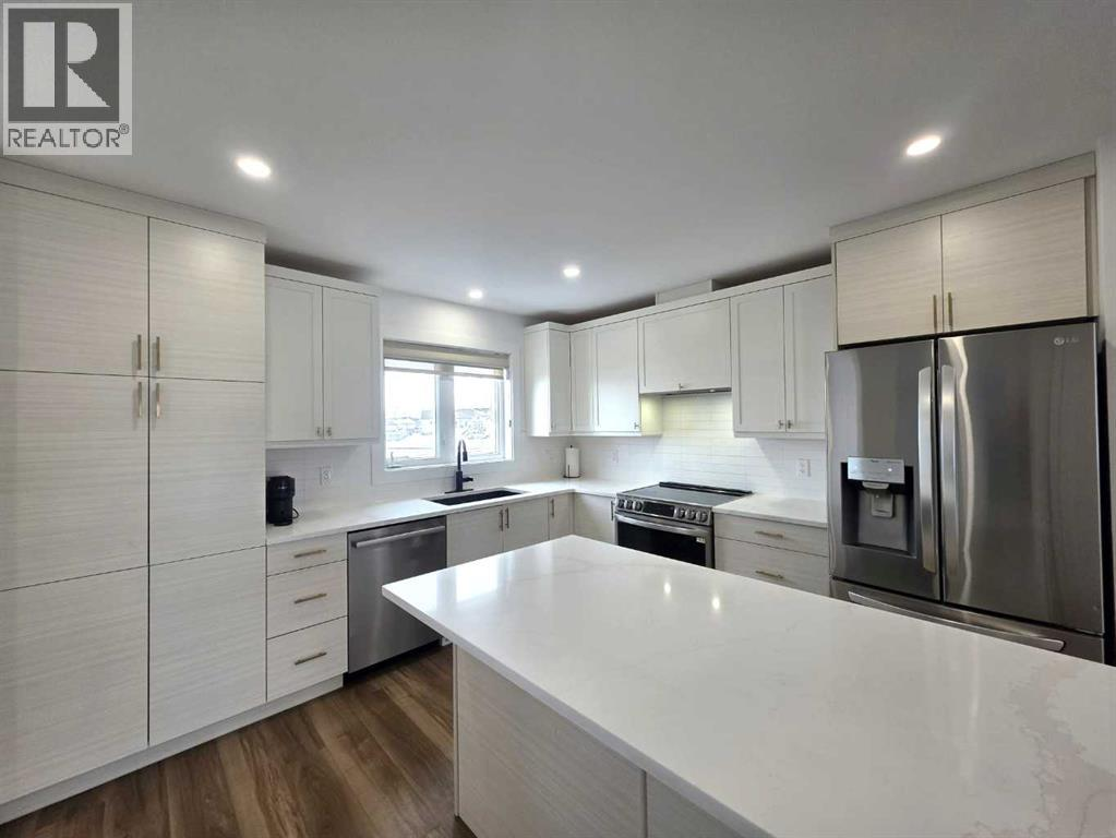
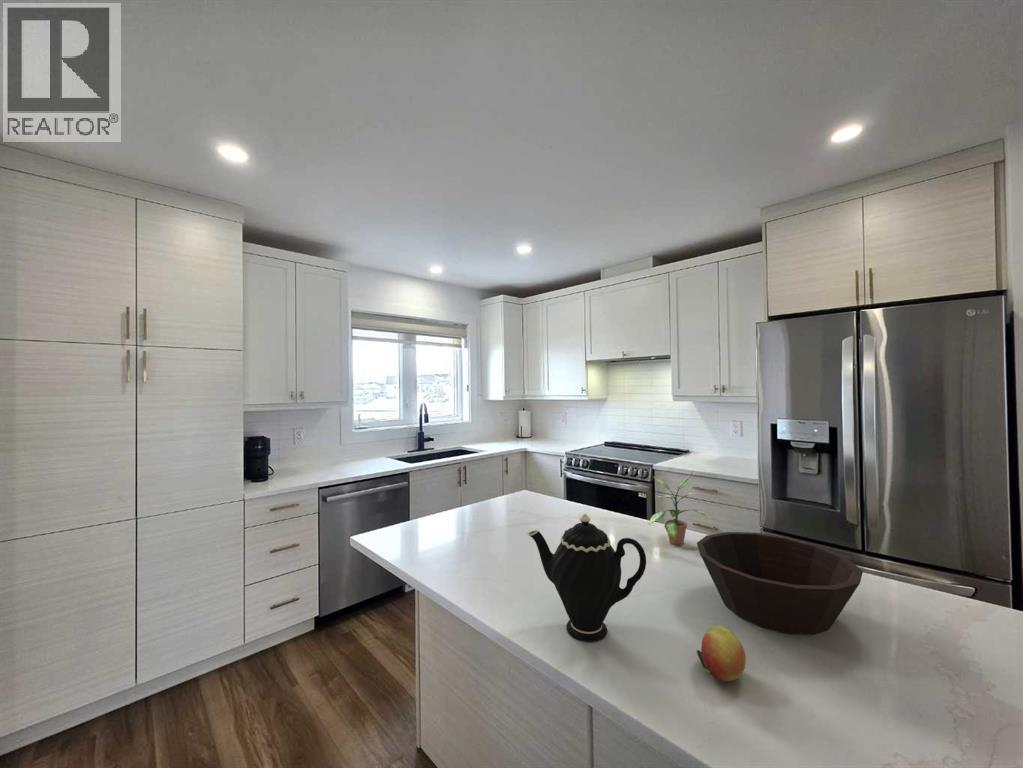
+ bowl (772, 581)
+ fruit (722, 652)
+ potted plant (676, 507)
+ teapot (583, 570)
